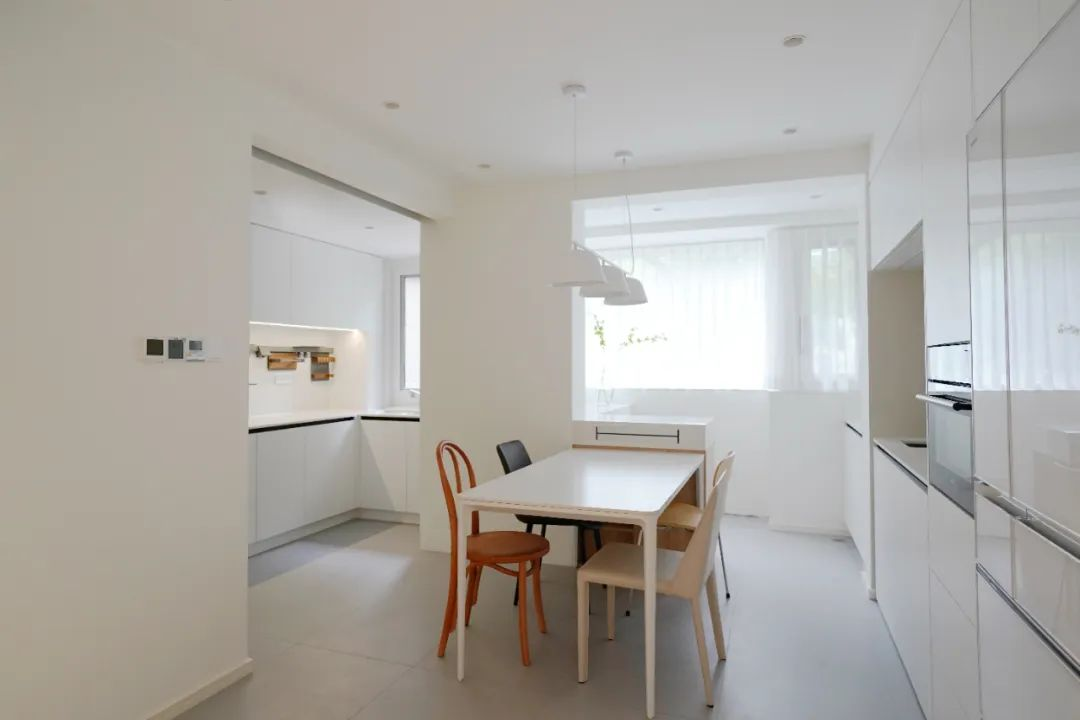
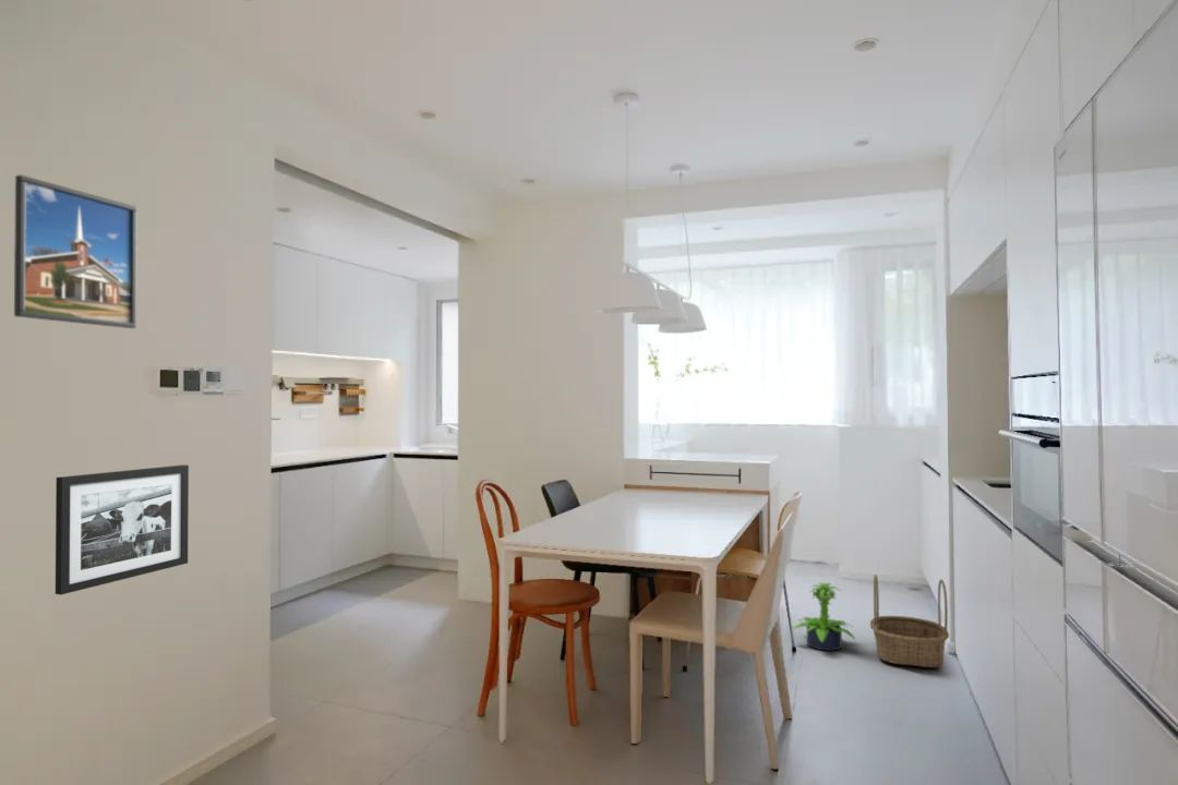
+ basket (907, 618)
+ potted plant (822, 613)
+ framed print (80, 257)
+ picture frame (128, 523)
